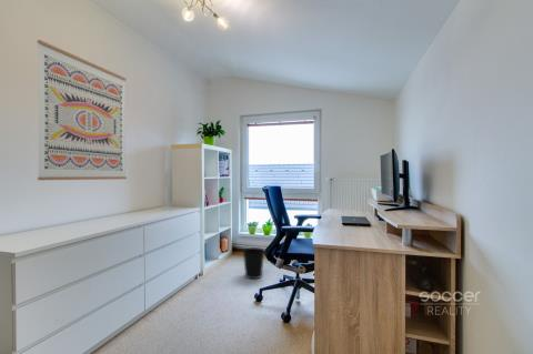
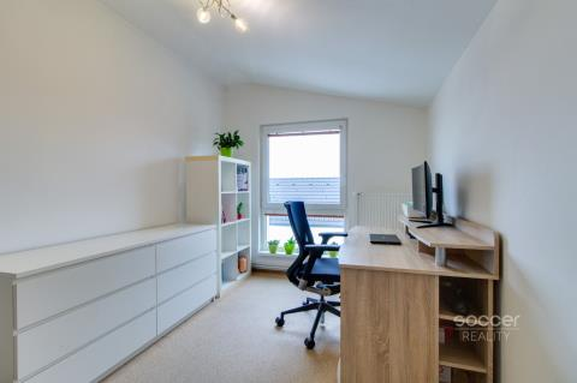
- wall art (89, 121)
- wastebasket (253, 263)
